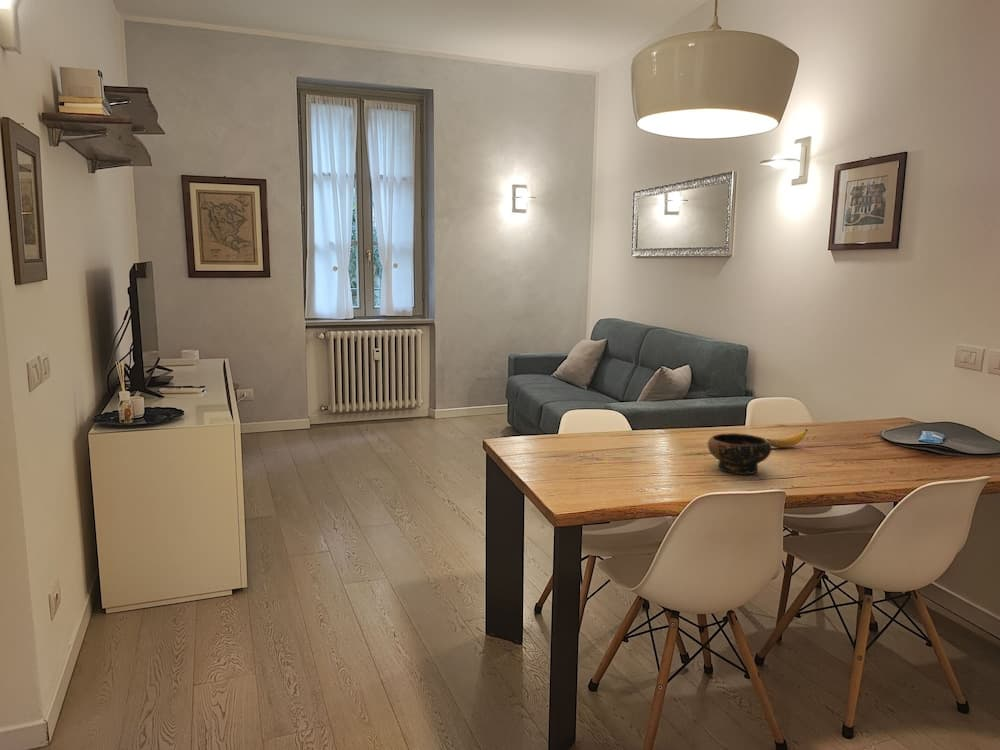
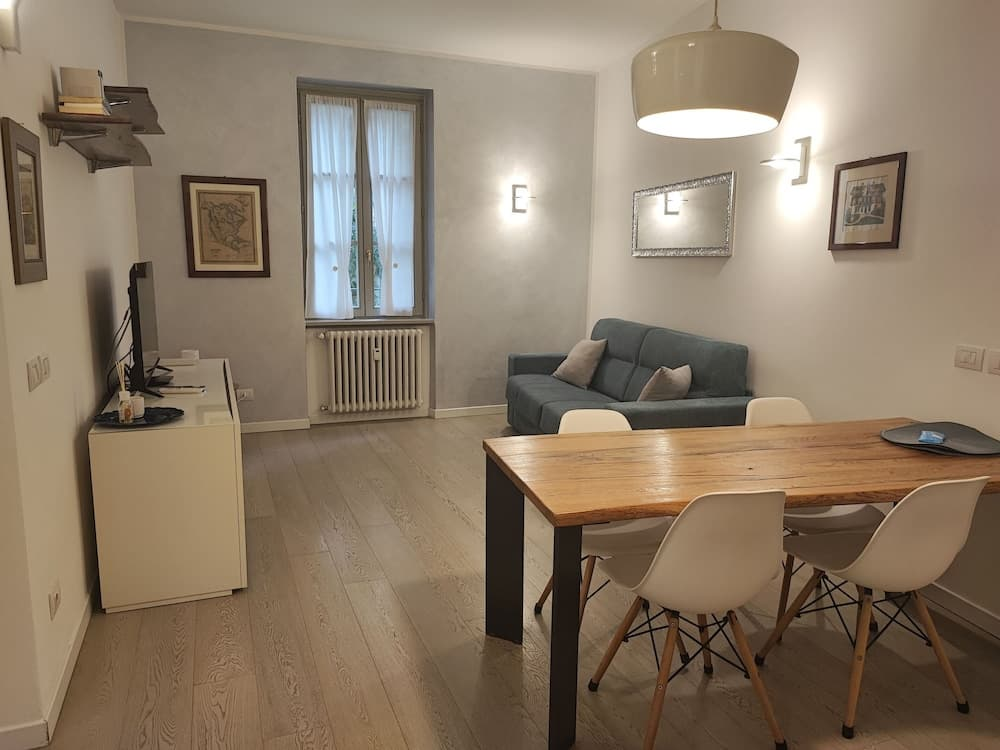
- bowl (738, 454)
- banana (787, 439)
